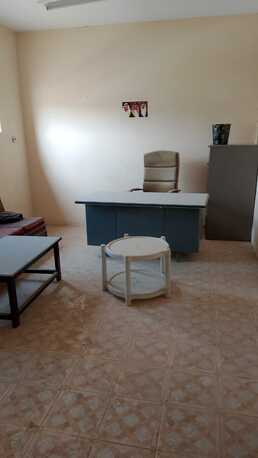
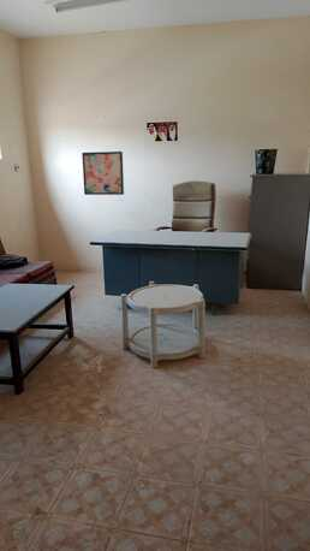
+ wall art (102, 173)
